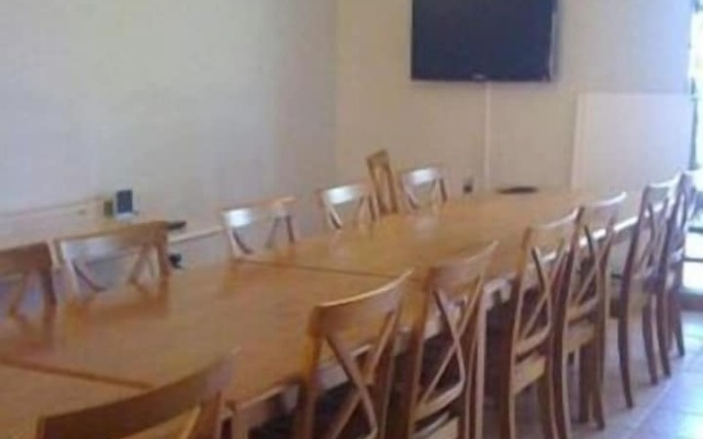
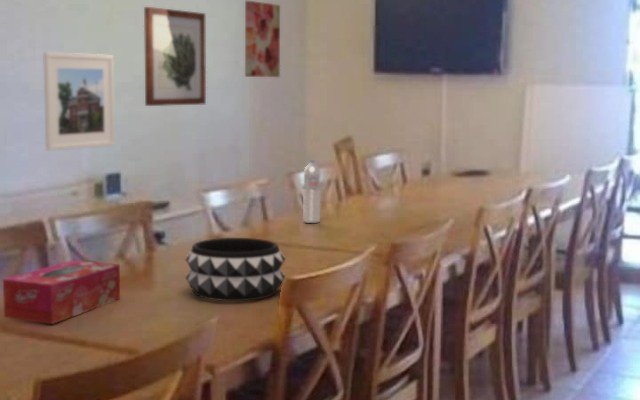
+ decorative bowl (235, 268)
+ wall art (262, 40)
+ wall art (176, 58)
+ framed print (80, 101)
+ tissue box (64, 289)
+ water bottle (311, 191)
